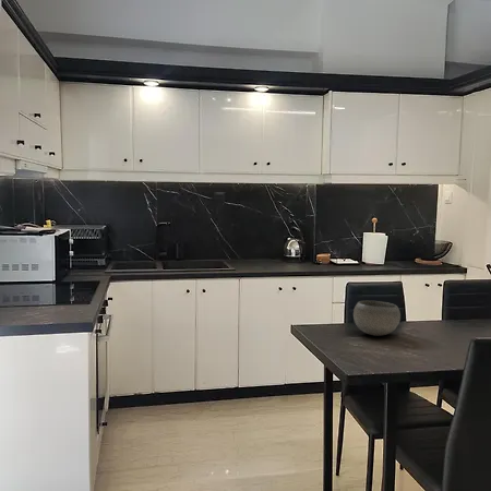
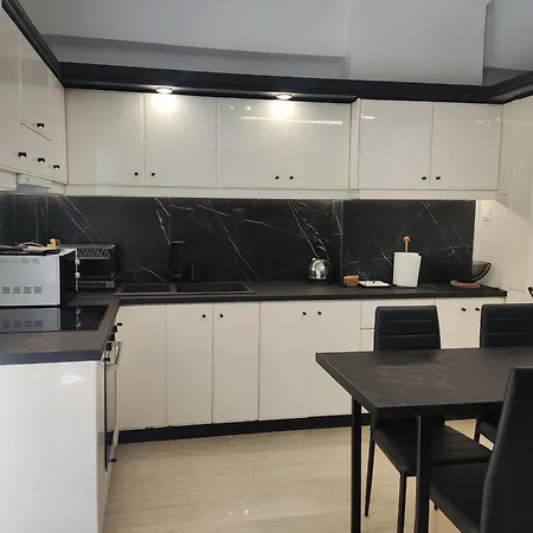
- bowl (376, 319)
